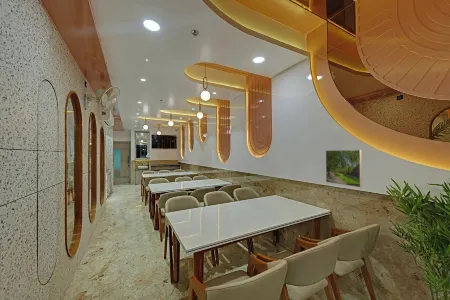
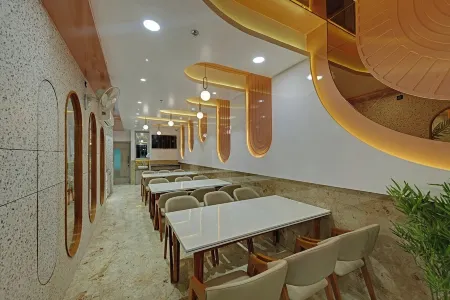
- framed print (342, 167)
